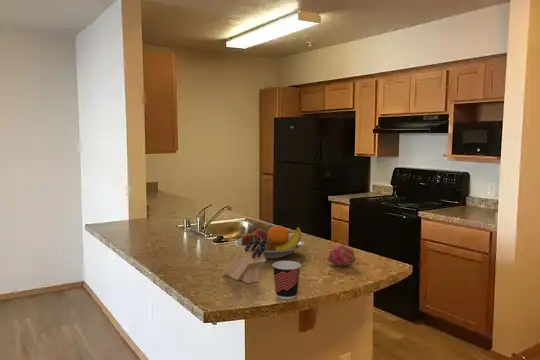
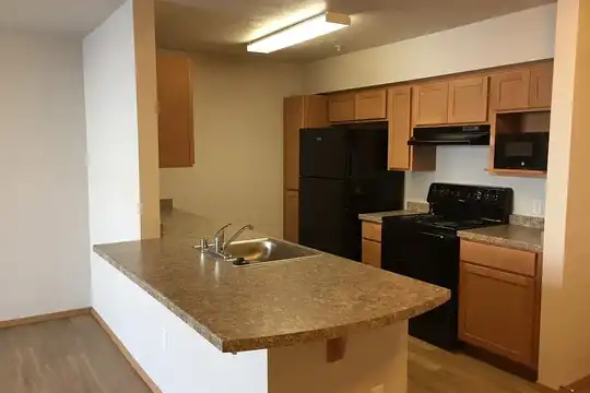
- fruit bowl (269, 239)
- knife block (246, 255)
- fruit (341, 255)
- cup (286, 280)
